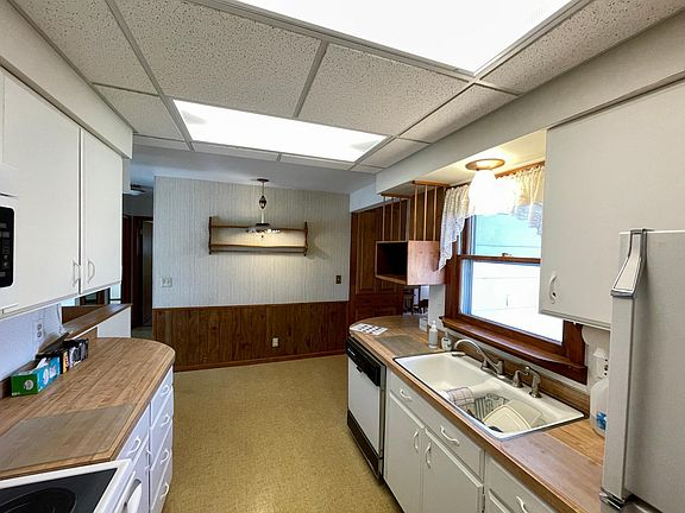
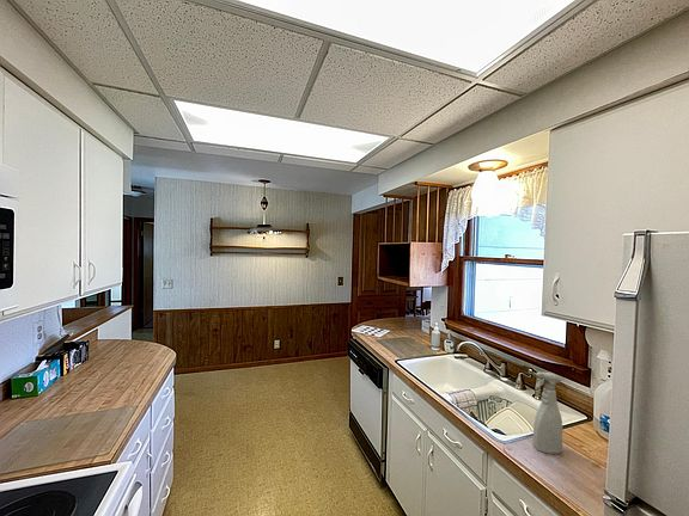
+ spray bottle (548, 411)
